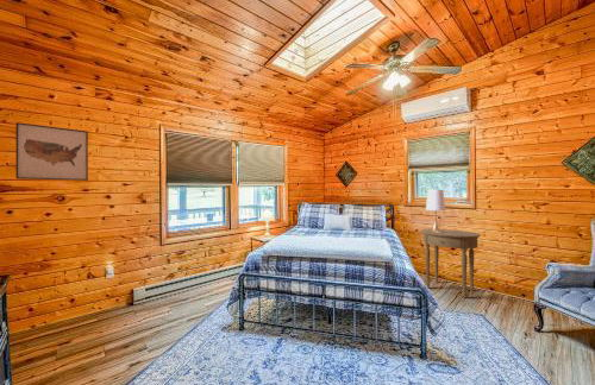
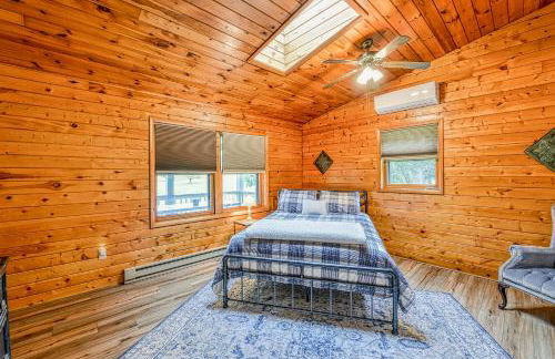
- wall art (54, 153)
- side table (437, 260)
- lamp (436, 210)
